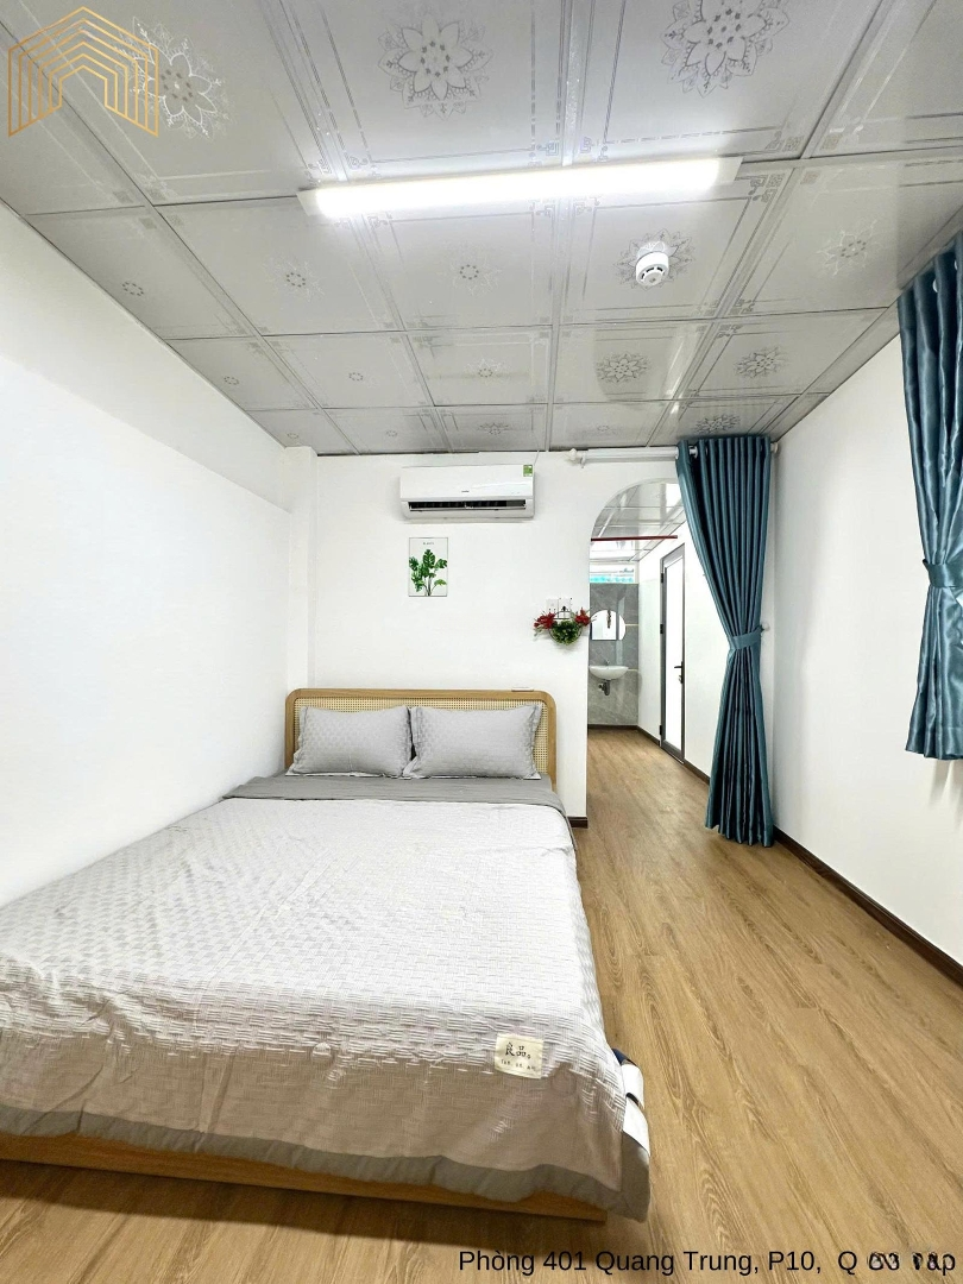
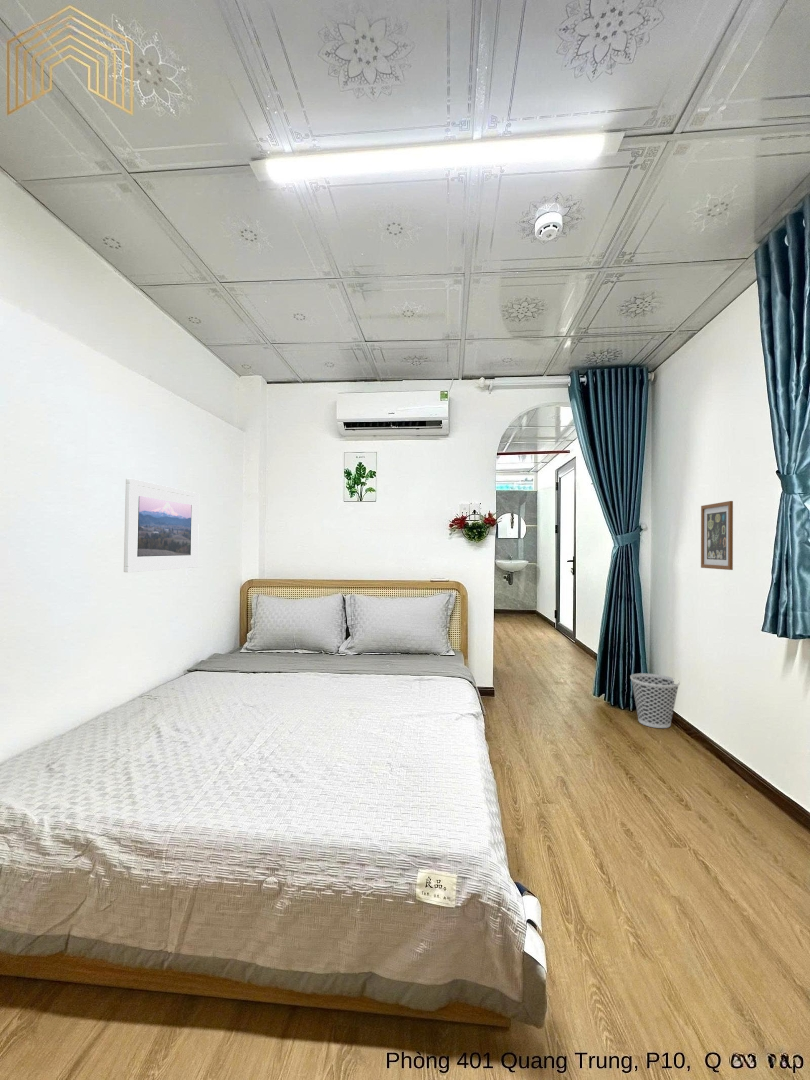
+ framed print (166, 528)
+ wastebasket (654, 700)
+ wall art (716, 536)
